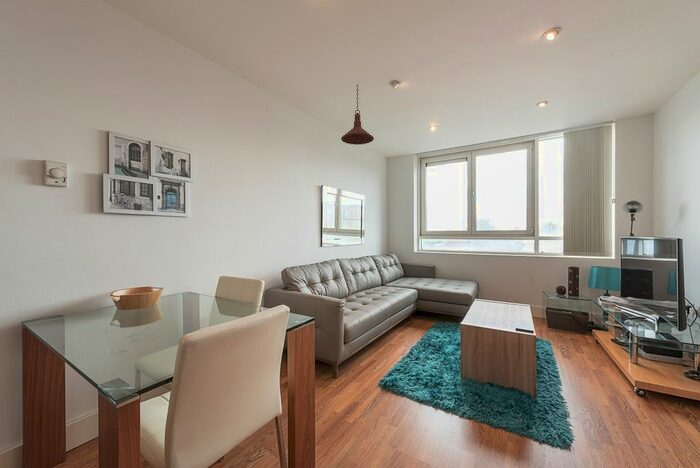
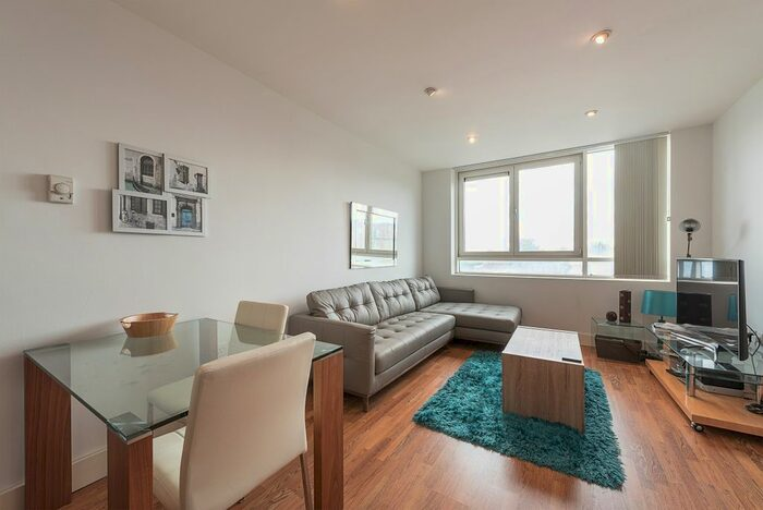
- pendant light (357, 110)
